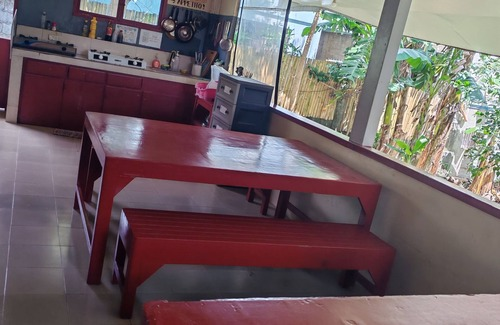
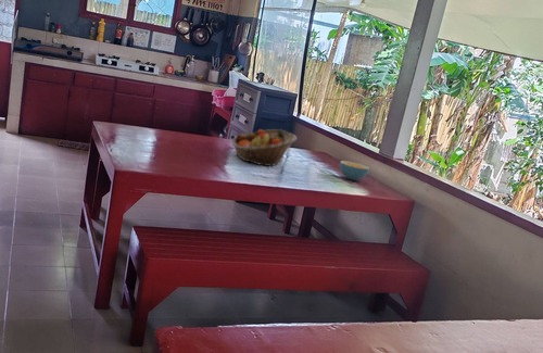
+ fruit basket (263, 144)
+ cereal bowl (353, 172)
